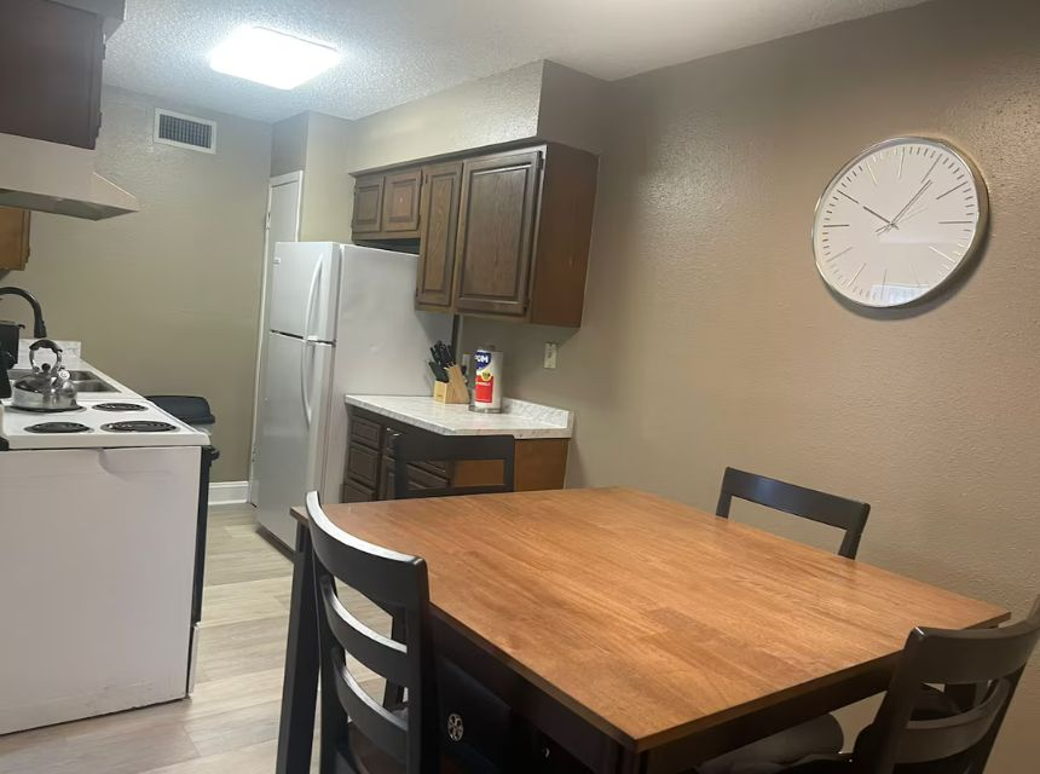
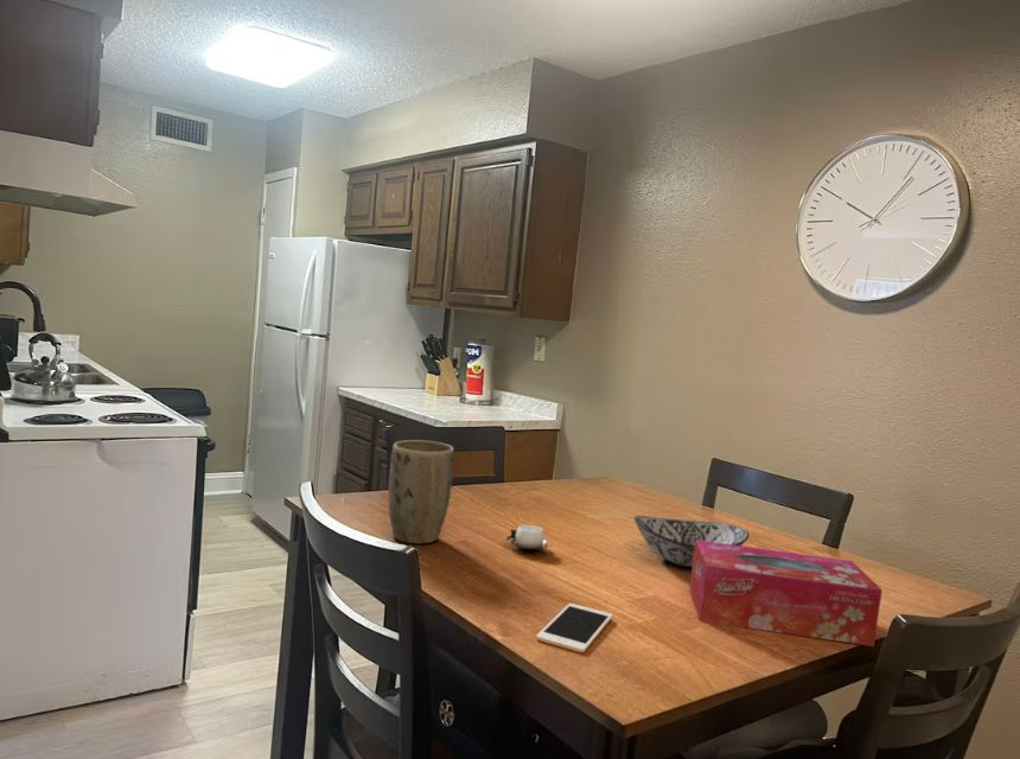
+ cell phone (575, 626)
+ plant pot (420, 491)
+ cup (529, 538)
+ decorative bowl (688, 543)
+ tissue box (778, 589)
